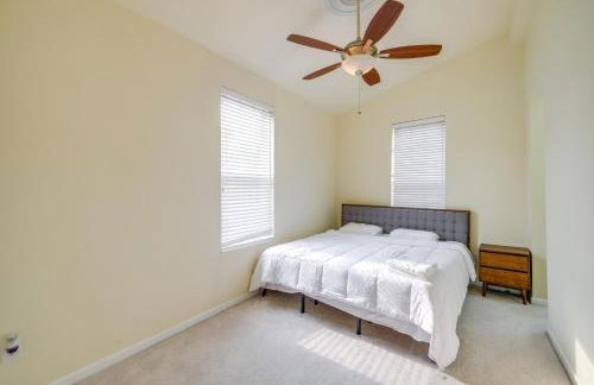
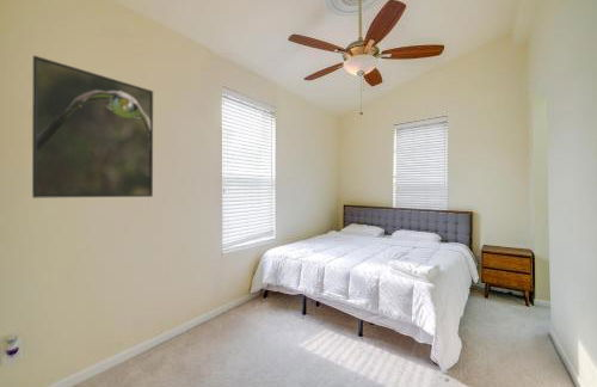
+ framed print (101, 136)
